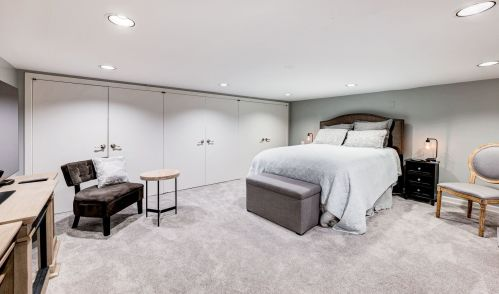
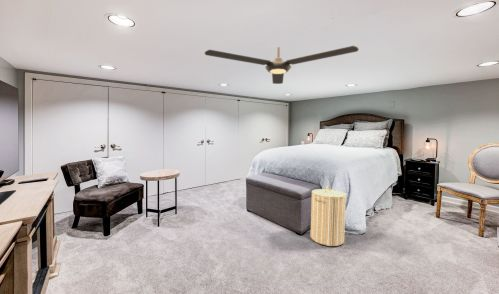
+ laundry hamper (327, 212)
+ ceiling fan (278, 65)
